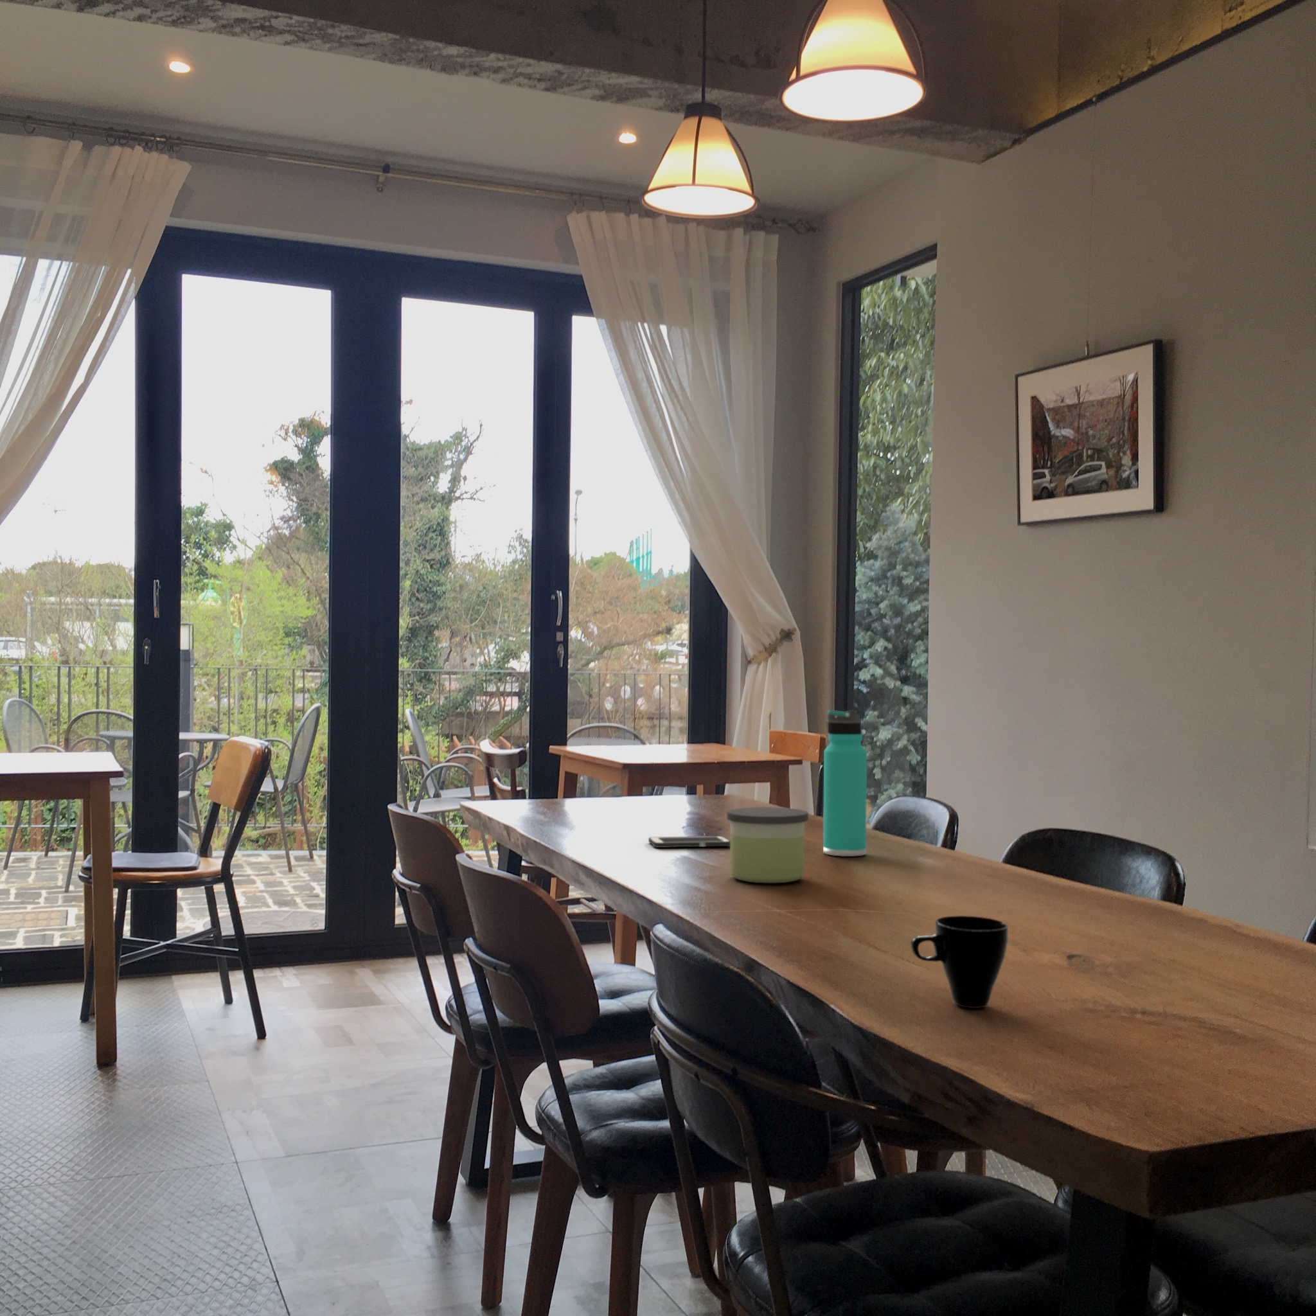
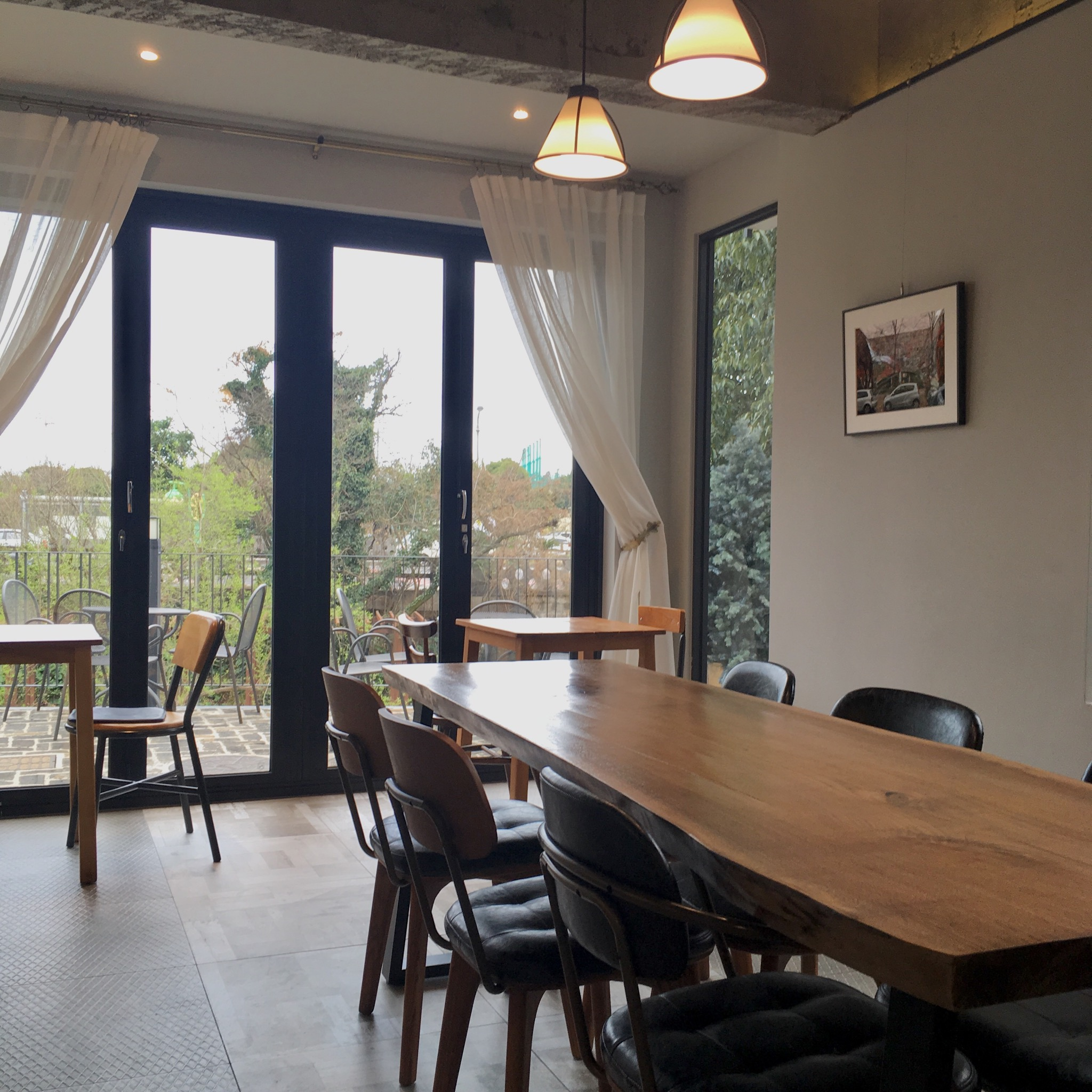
- candle (766, 845)
- cup (958, 963)
- thermos bottle (845, 781)
- cell phone (689, 841)
